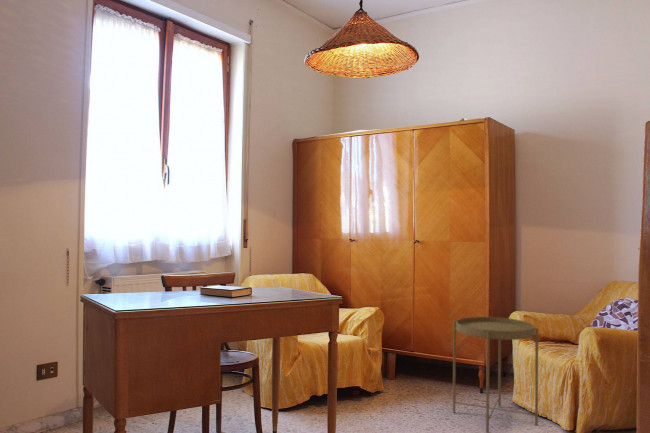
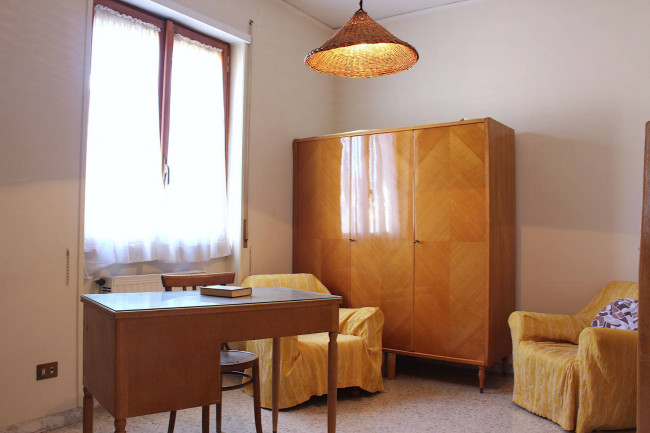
- side table (498, 370)
